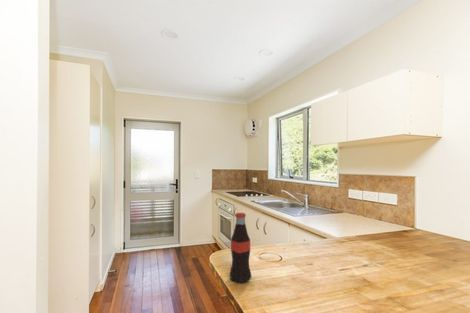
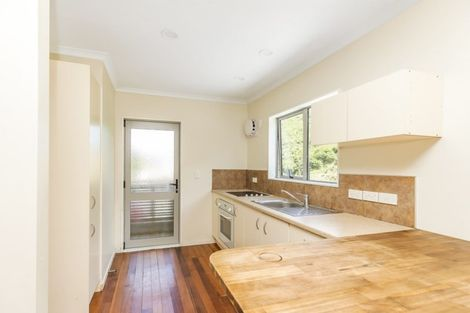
- bottle (240, 245)
